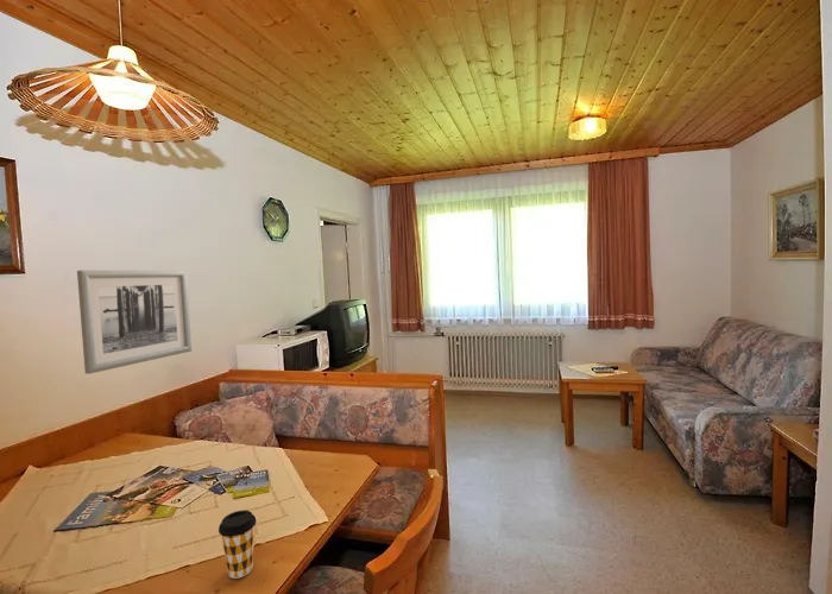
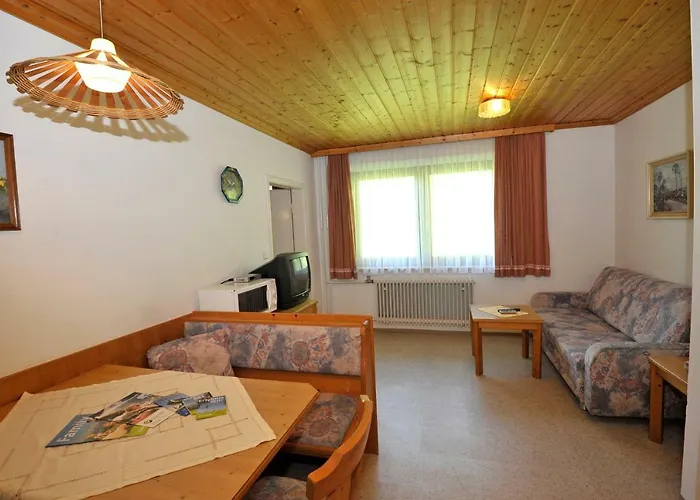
- wall art (141, 316)
- coffee cup (239, 544)
